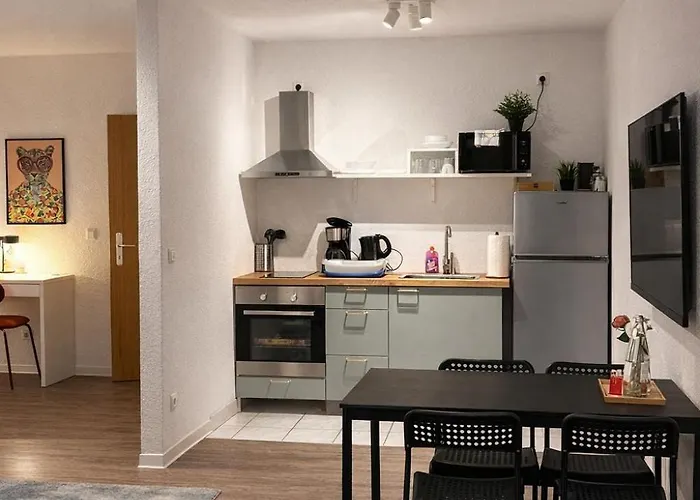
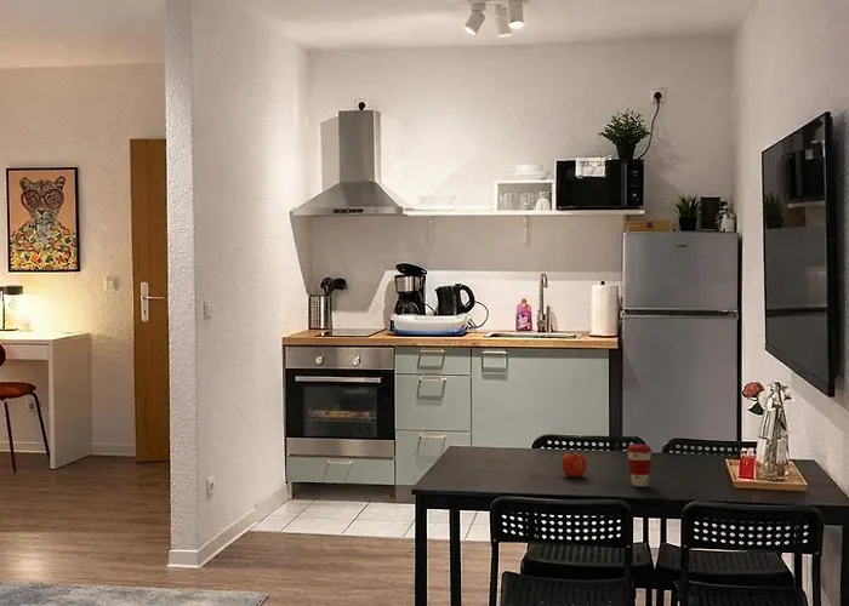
+ fruit (574, 463)
+ coffee cup (639, 465)
